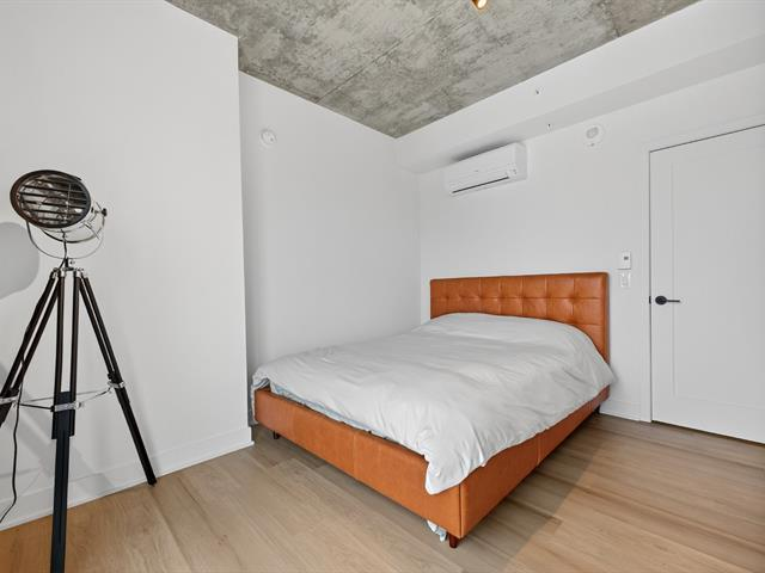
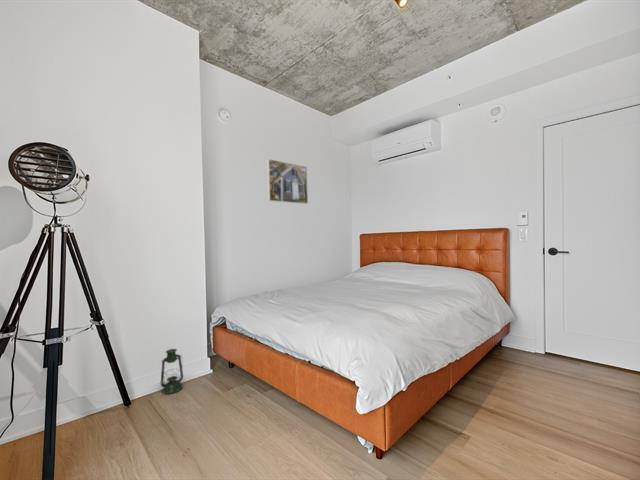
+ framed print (288, 182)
+ lantern (171, 369)
